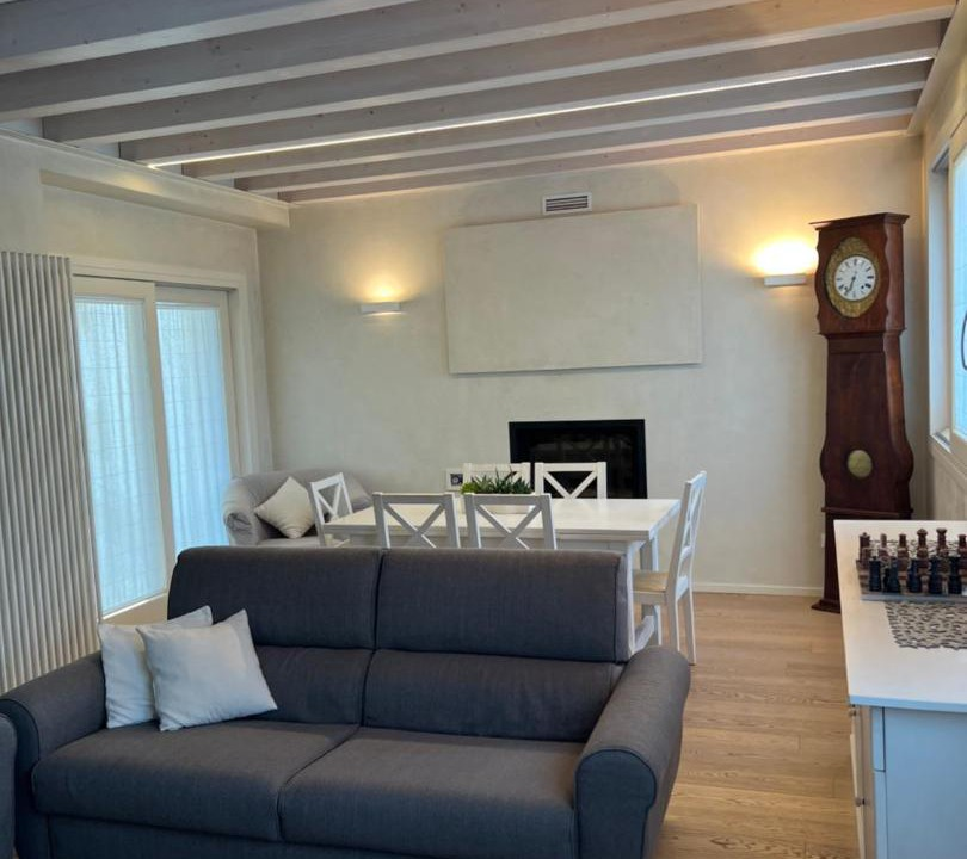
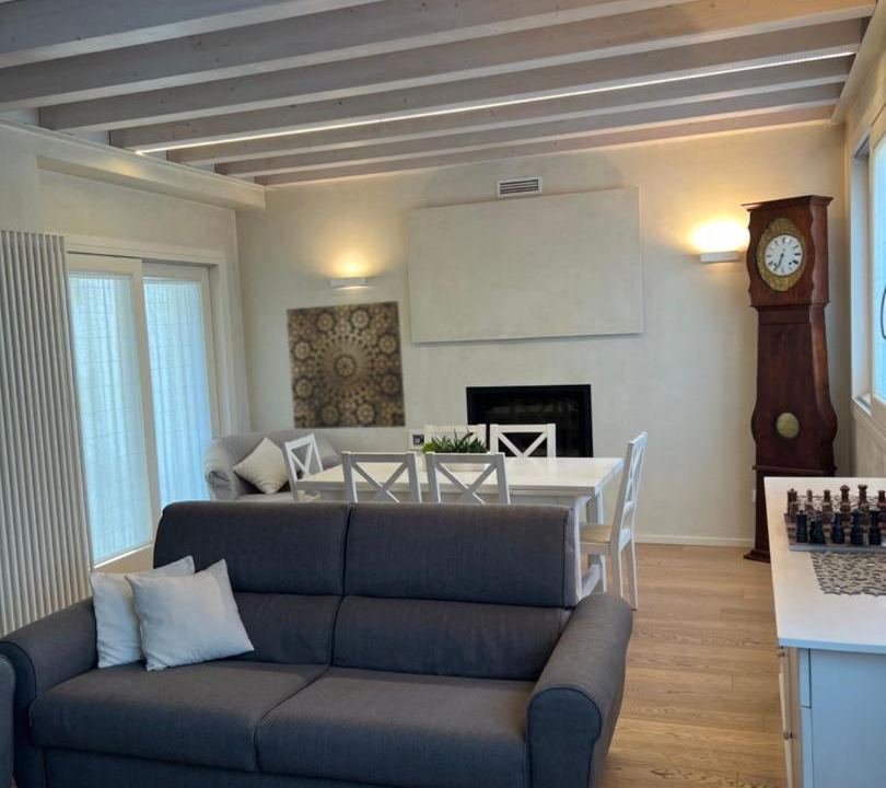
+ wall art (345, 367)
